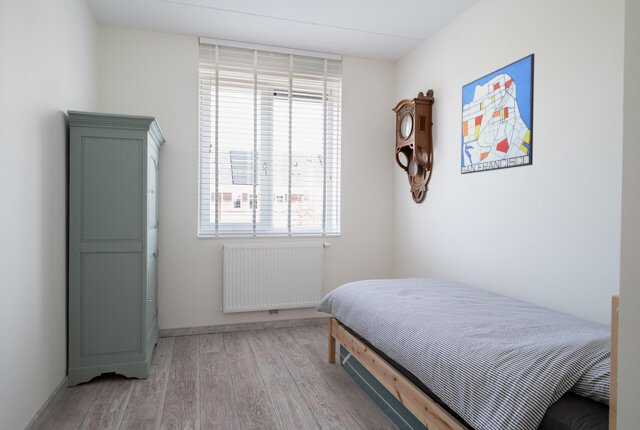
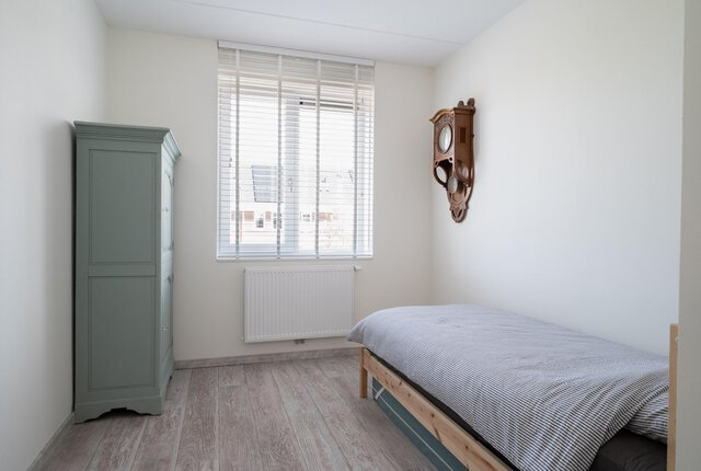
- wall art (493, 121)
